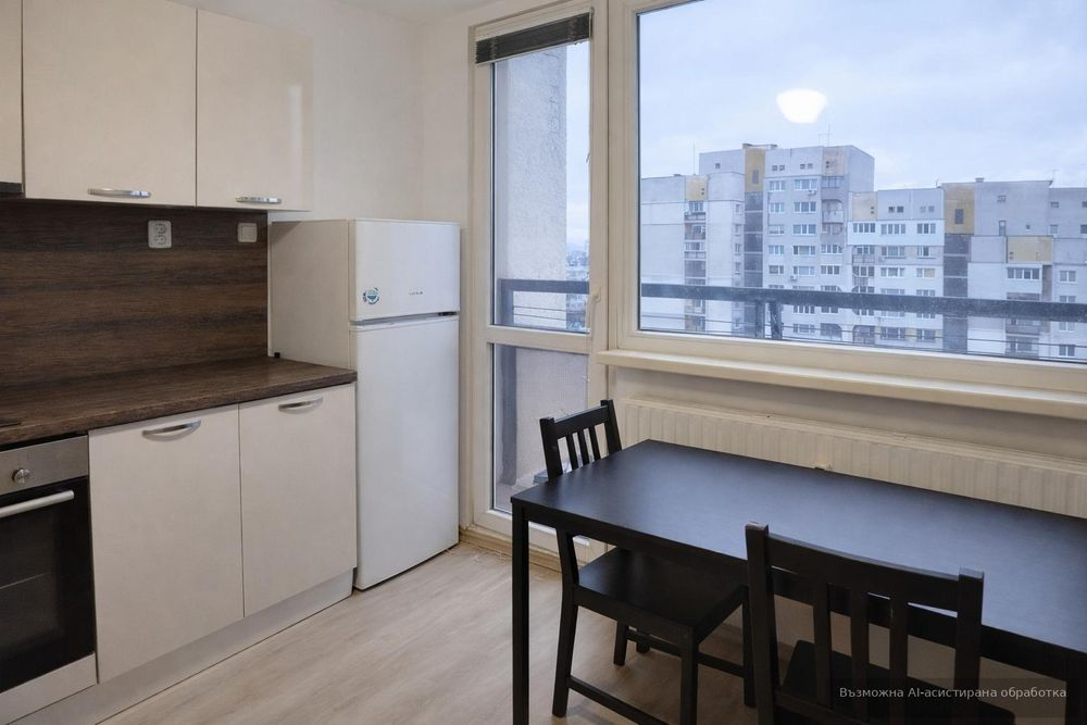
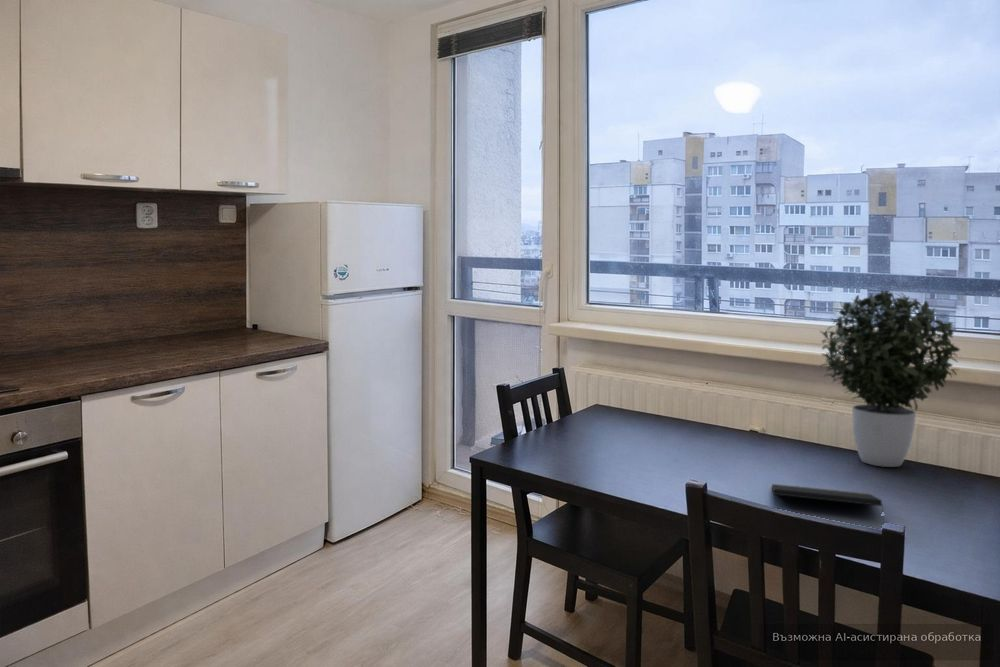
+ notepad (822, 494)
+ potted plant (884, 376)
